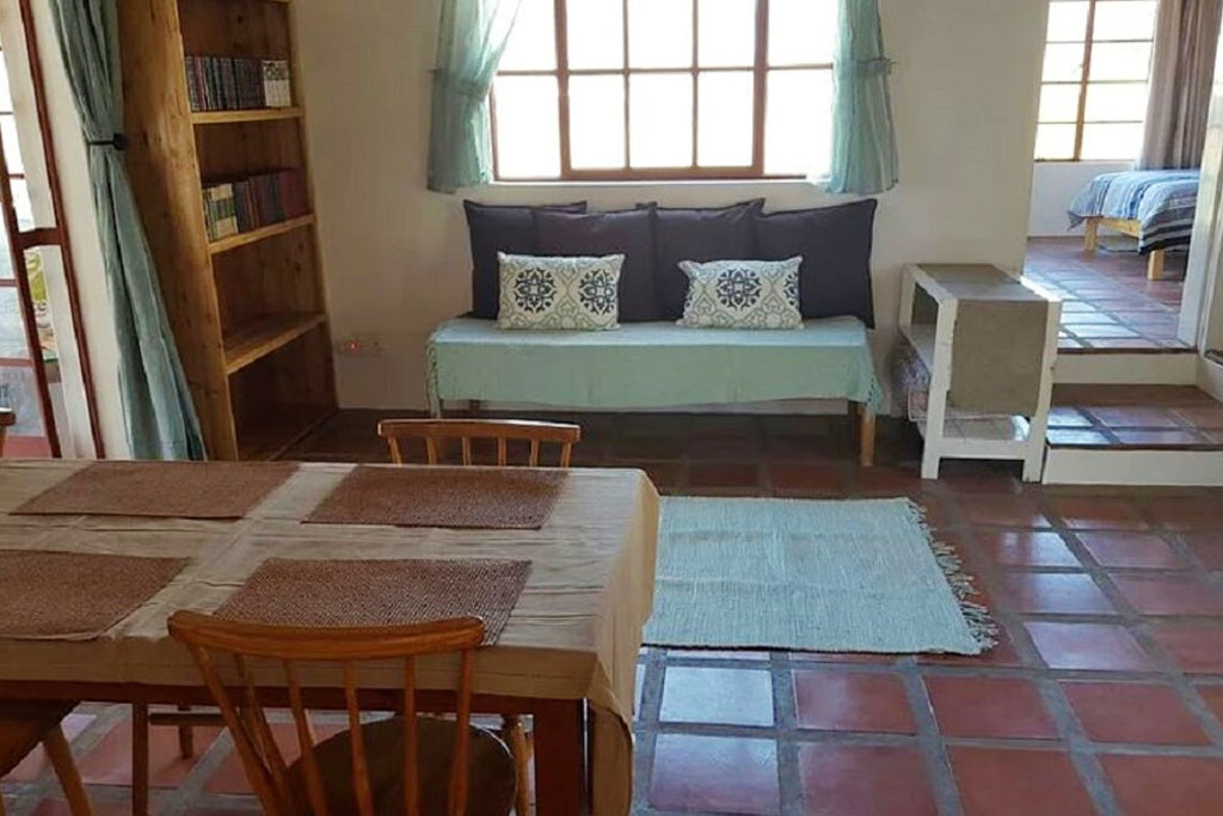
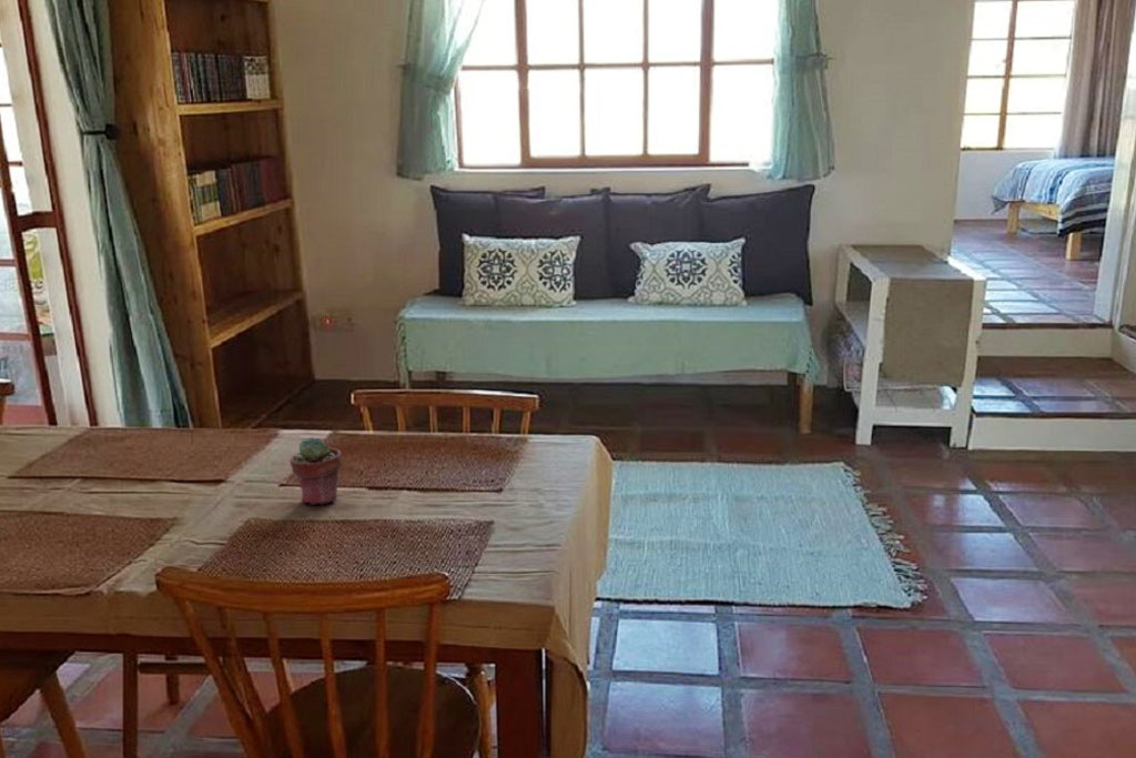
+ potted succulent (316, 467)
